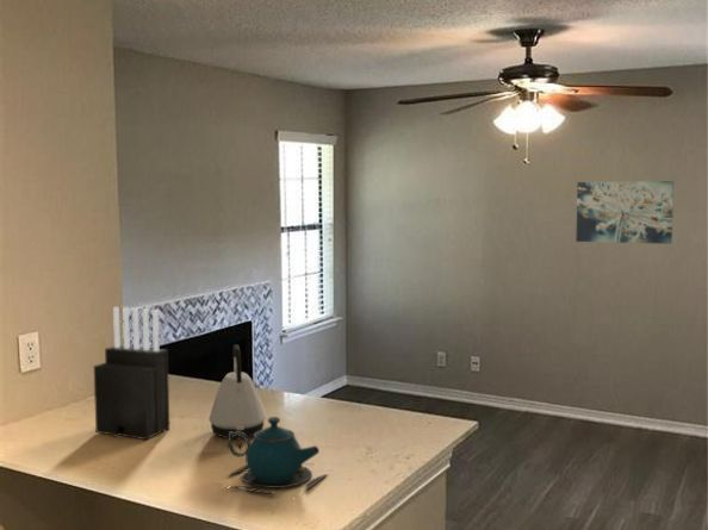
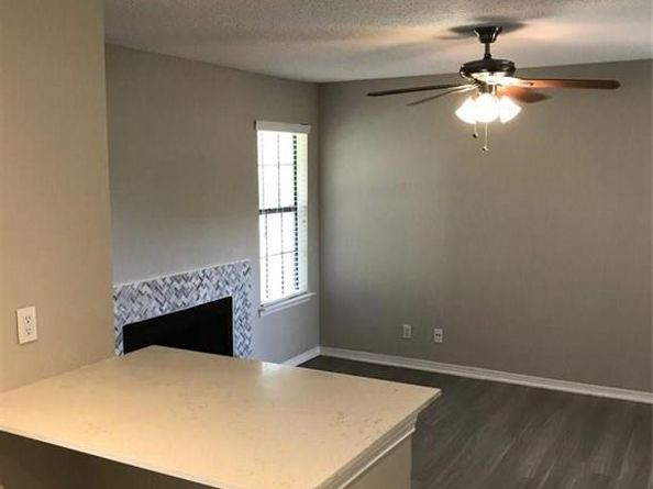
- knife block (128, 372)
- wall art (623, 212)
- teapot (274, 445)
- kettle (236, 388)
